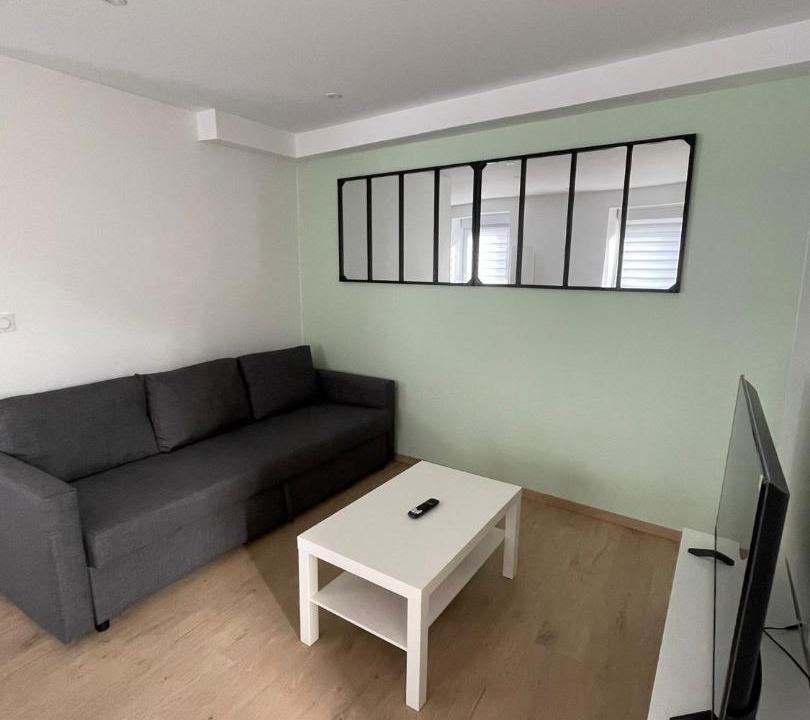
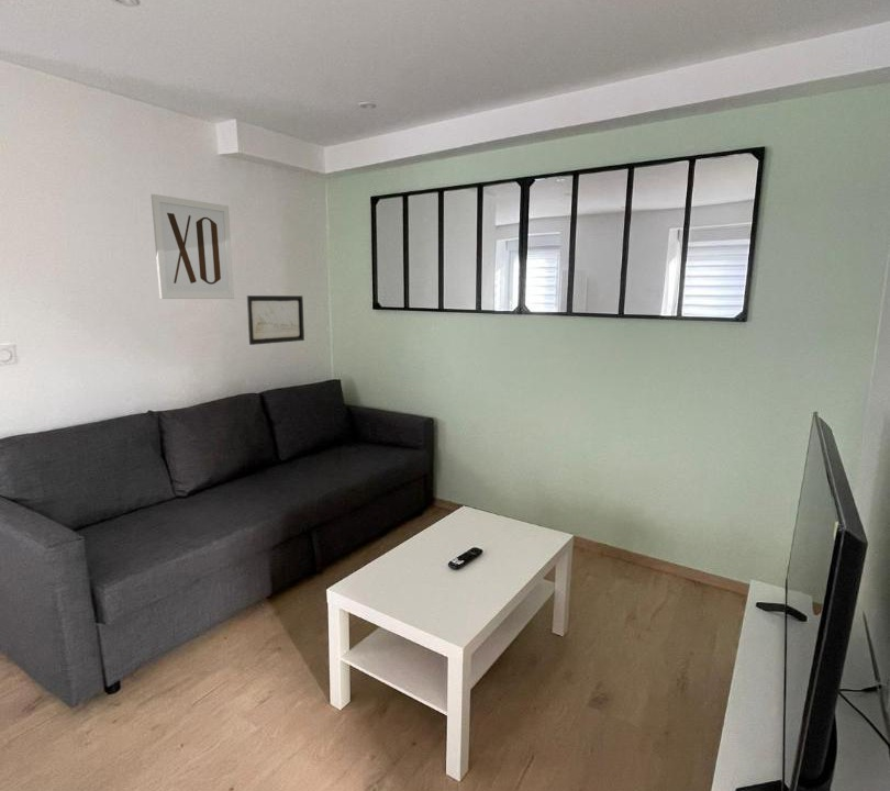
+ wall art (277, 319)
+ wall art (196, 249)
